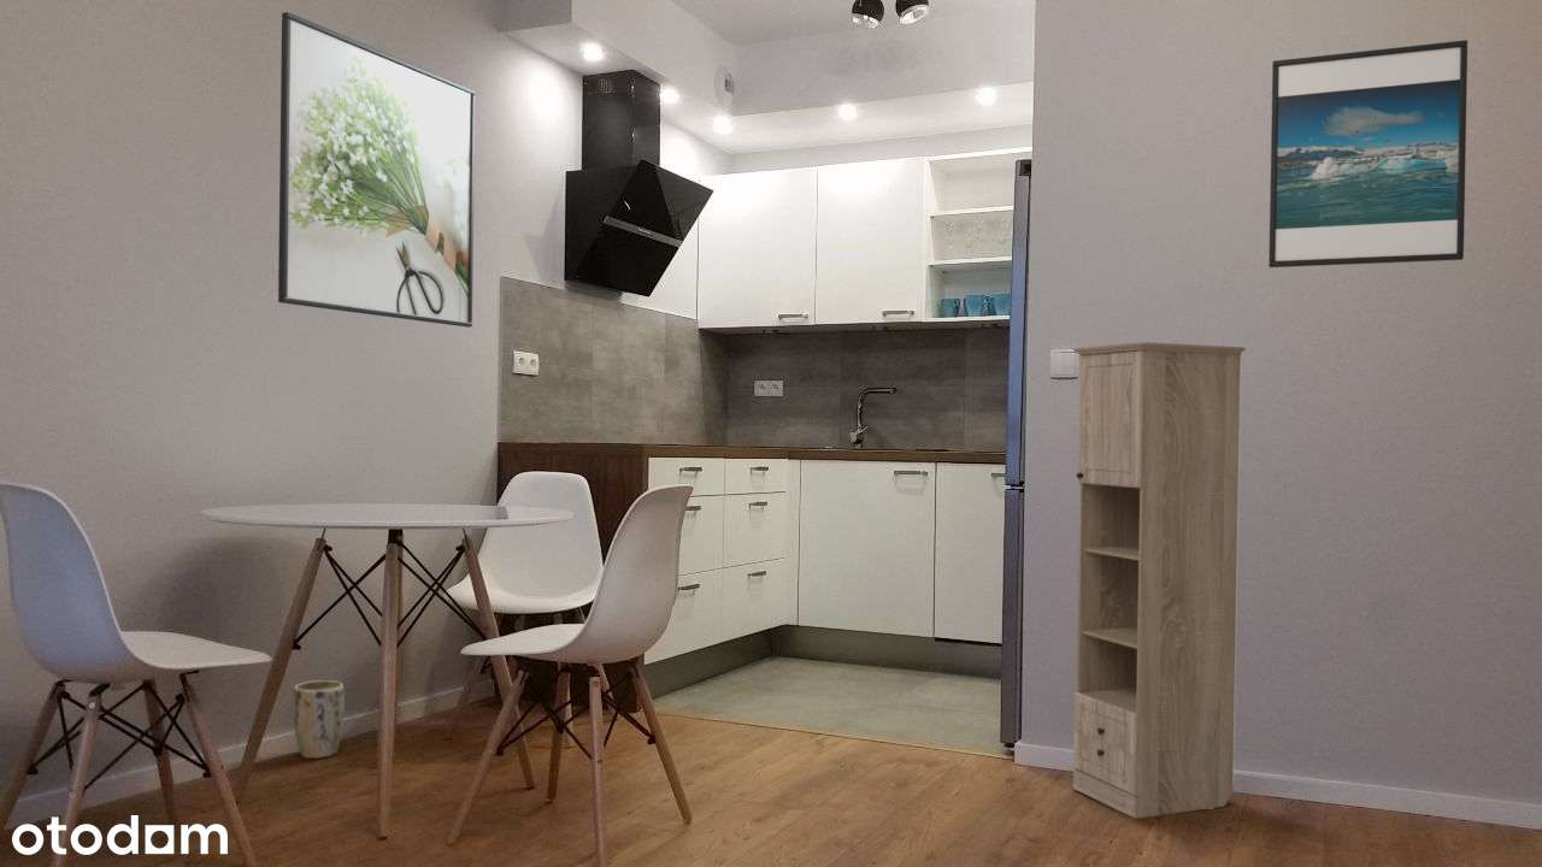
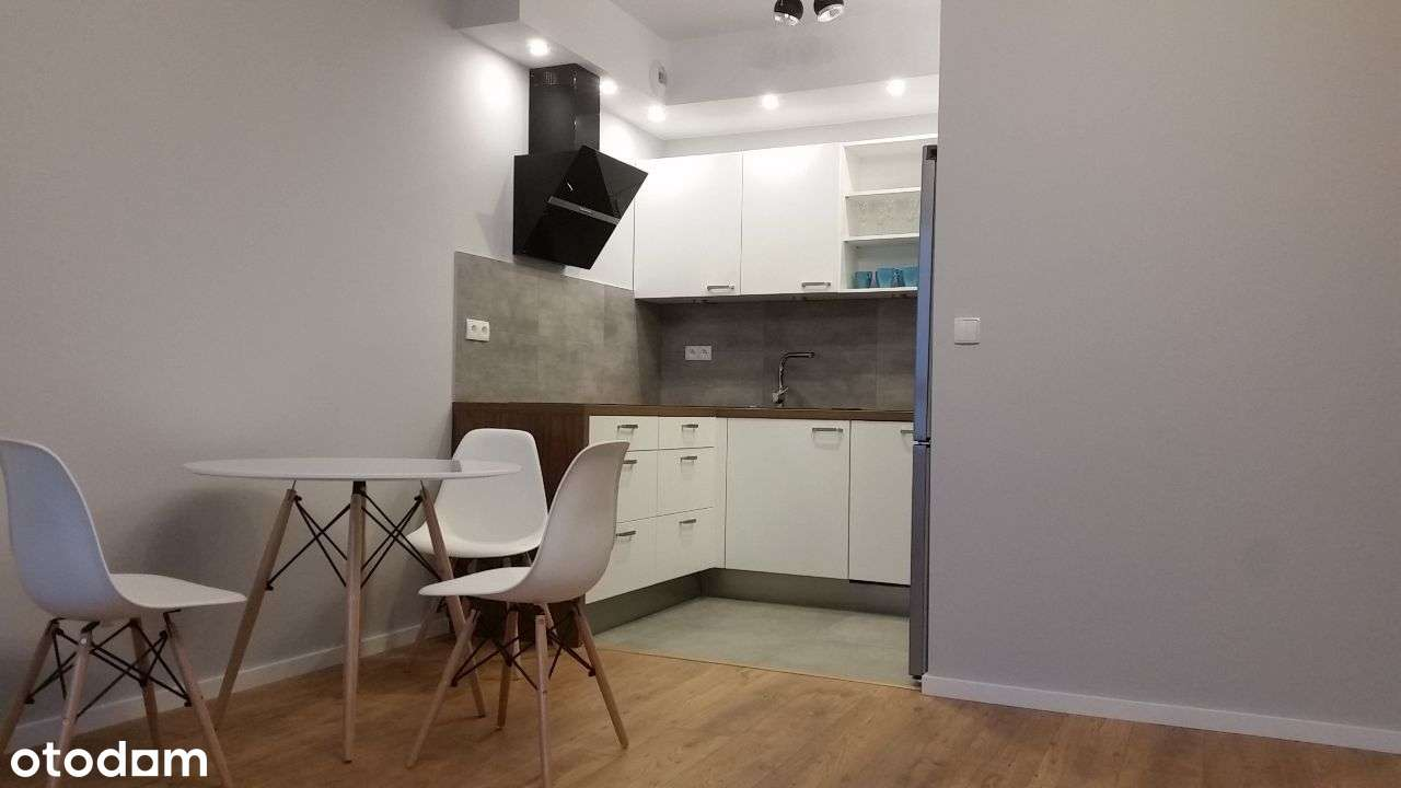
- storage cabinet (1153, 572)
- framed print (387, 185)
- plant pot (318, 719)
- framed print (1365, 157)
